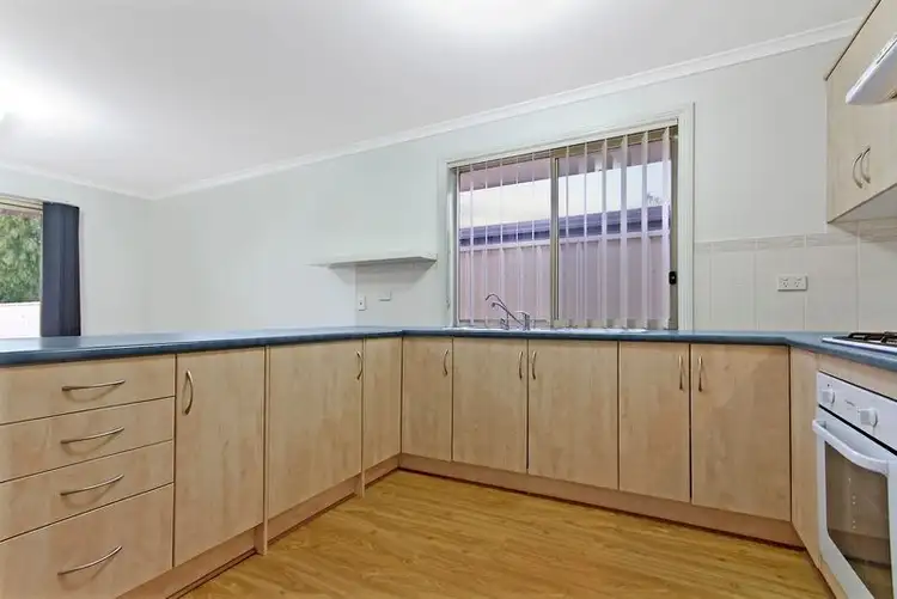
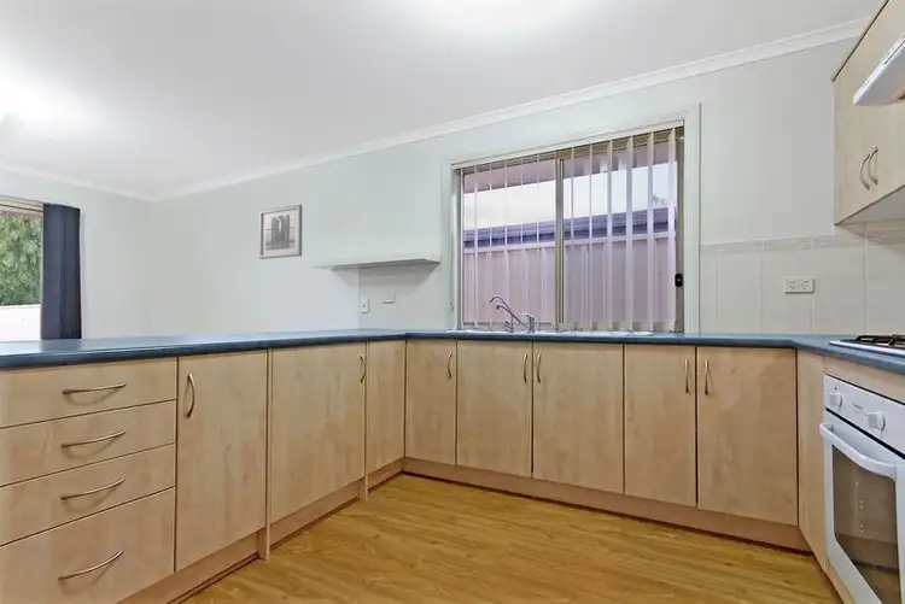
+ wall art (279, 233)
